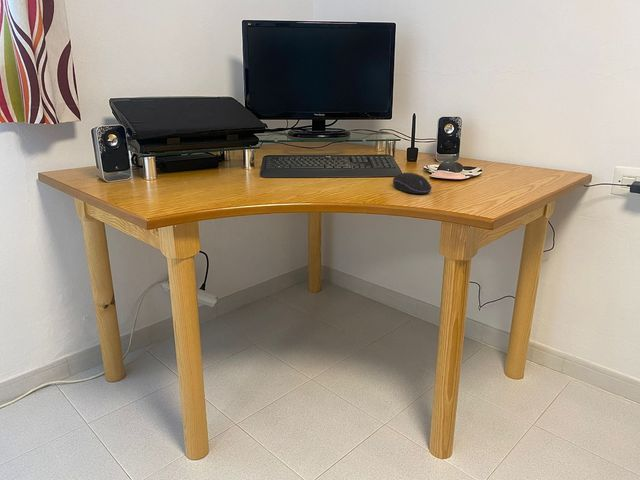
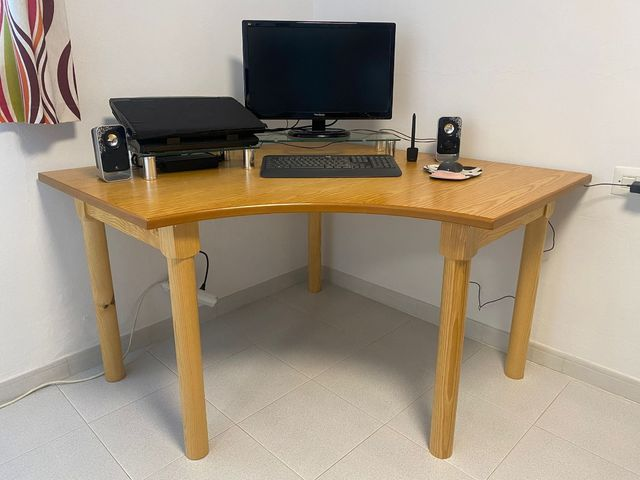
- computer mouse (412, 181)
